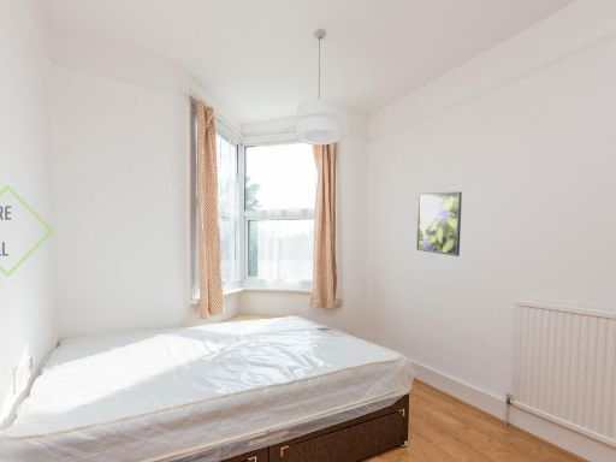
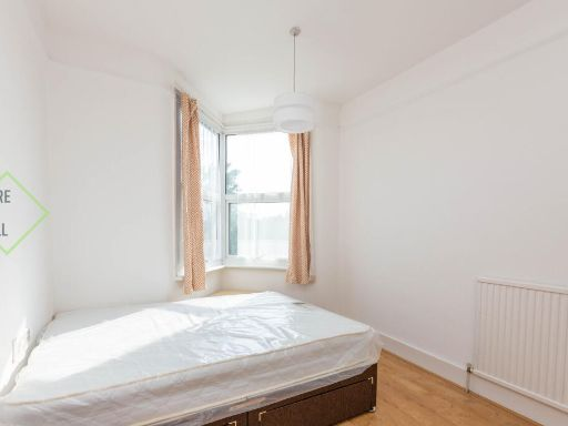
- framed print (437, 223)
